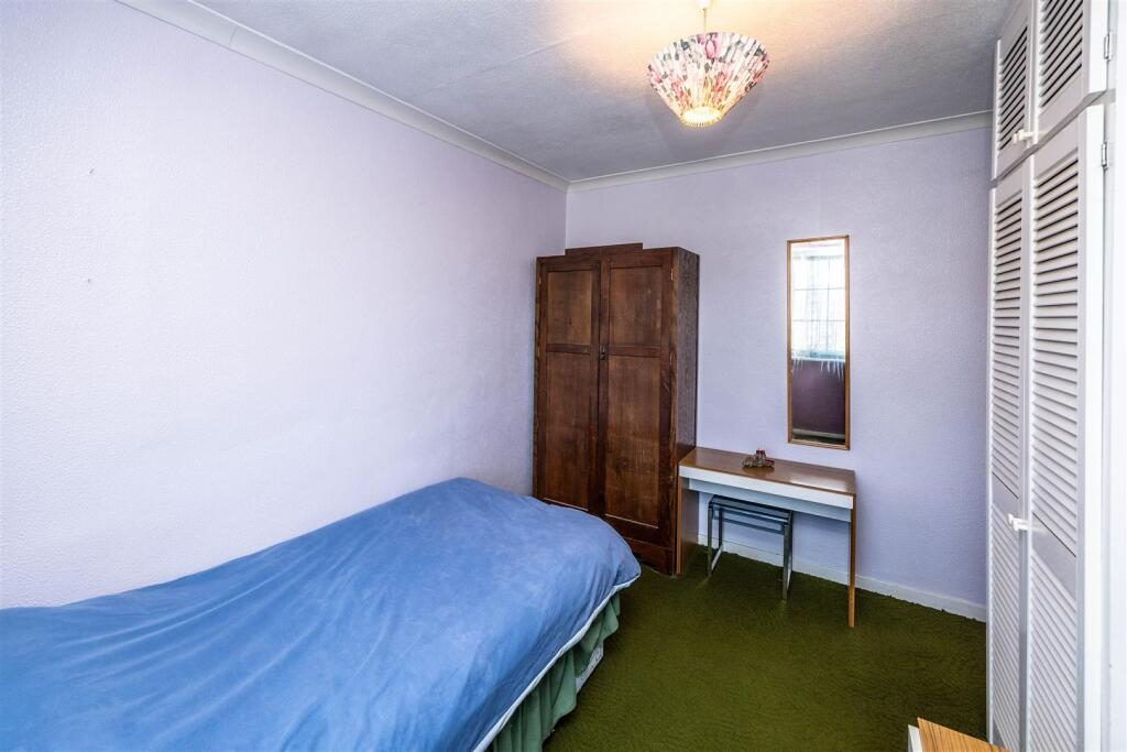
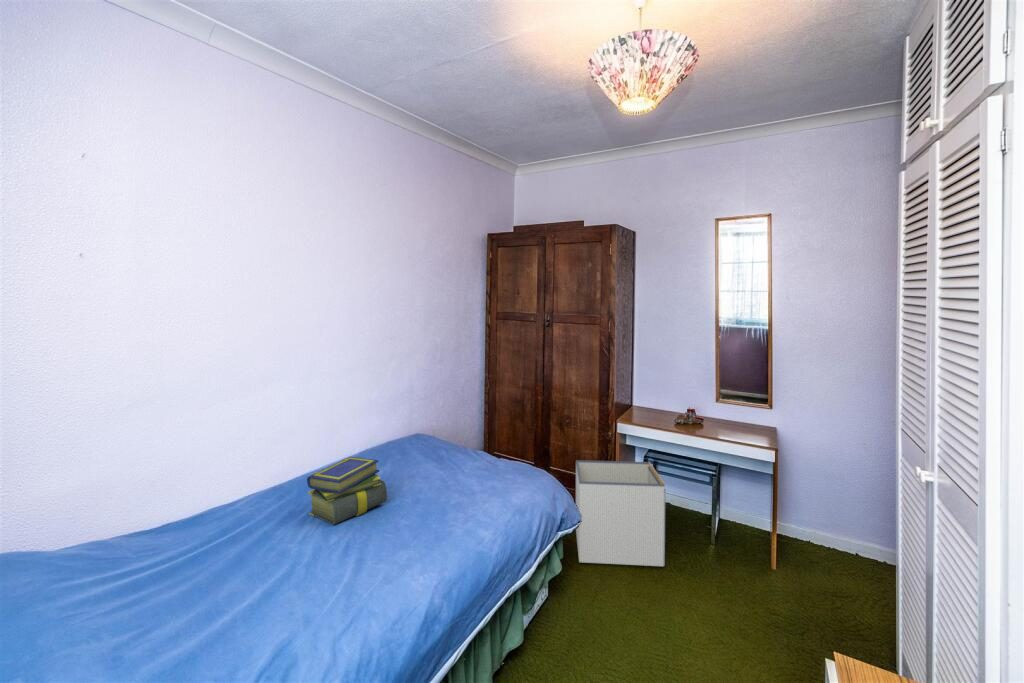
+ storage bin (616, 508)
+ stack of books (347, 487)
